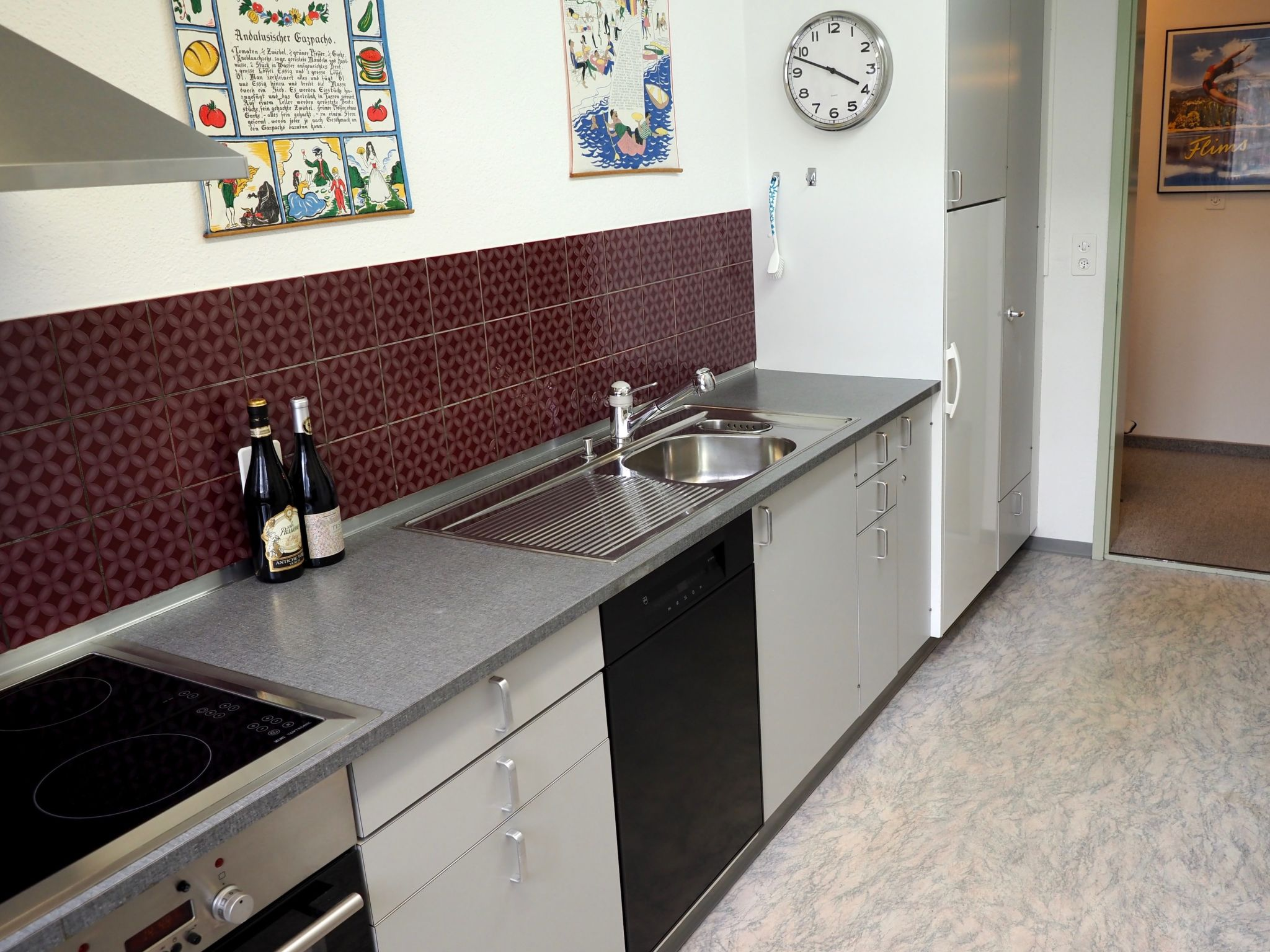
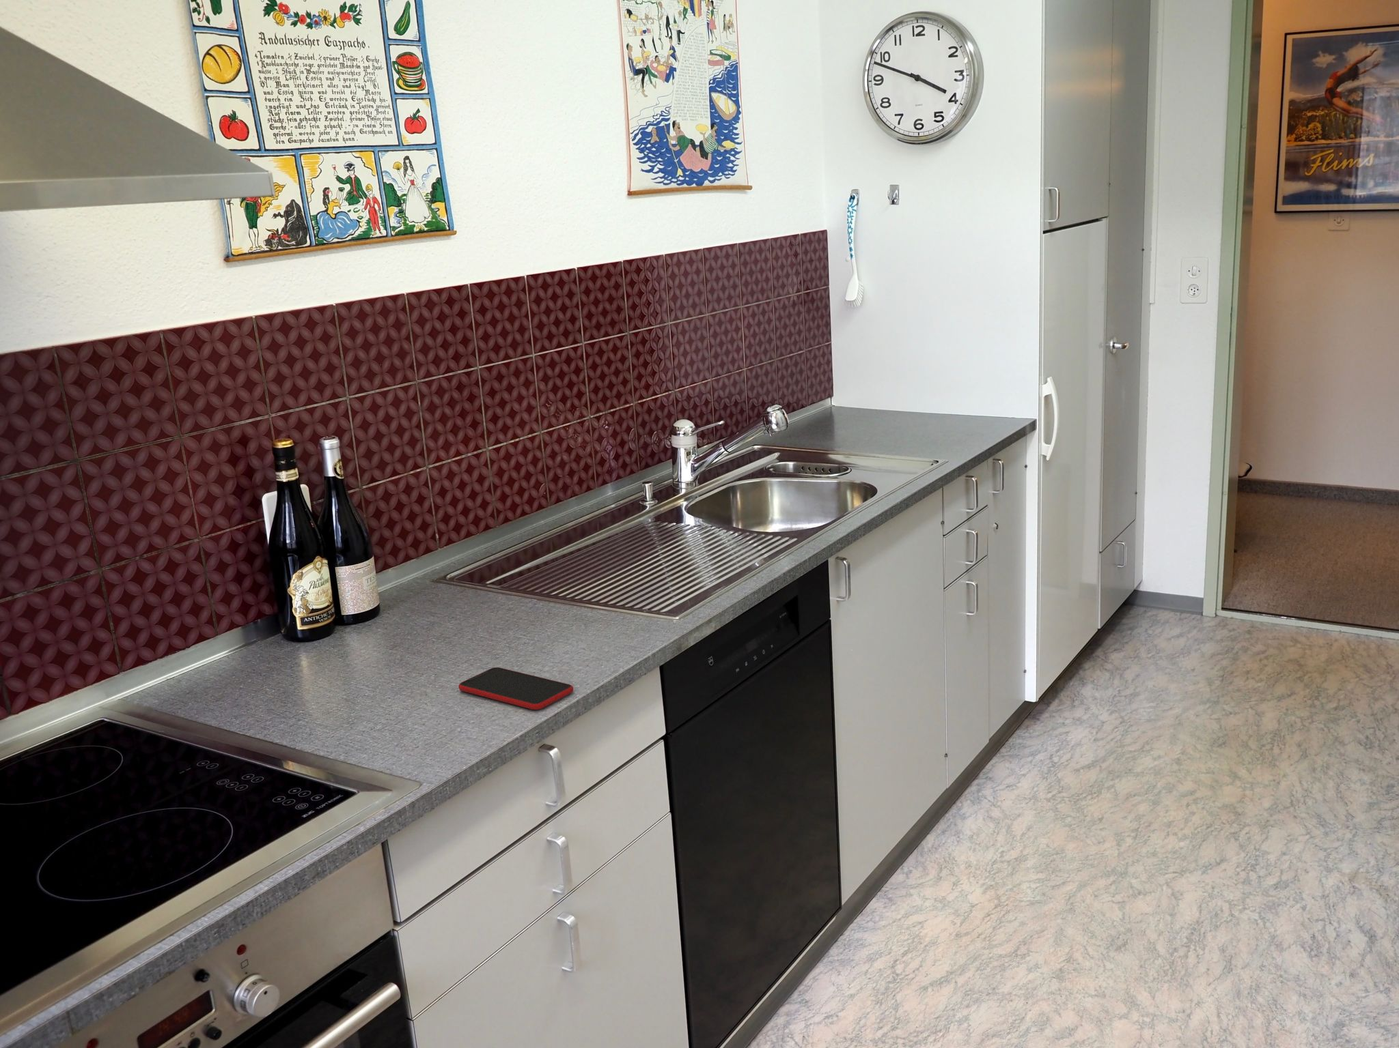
+ smartphone (516, 687)
